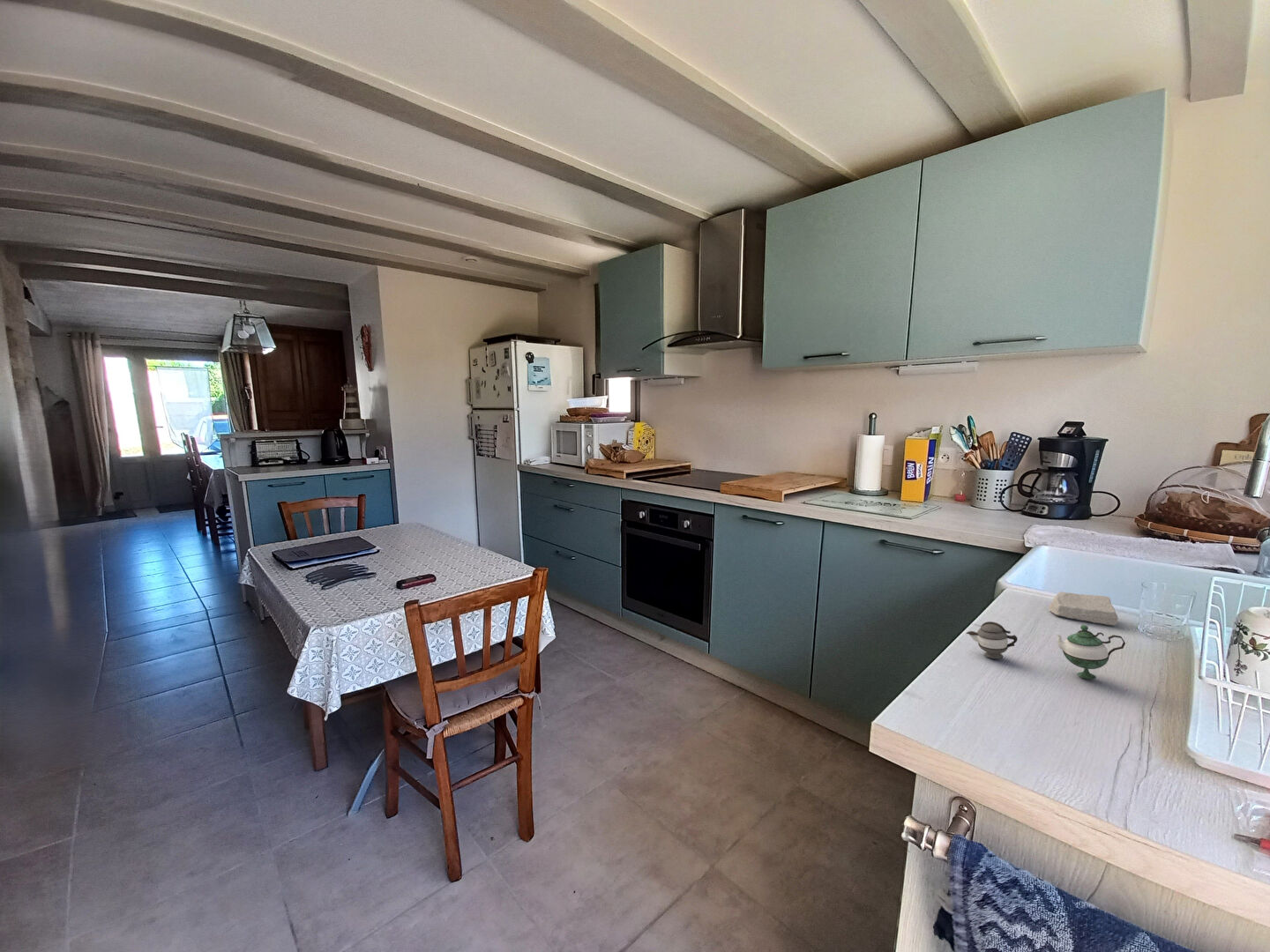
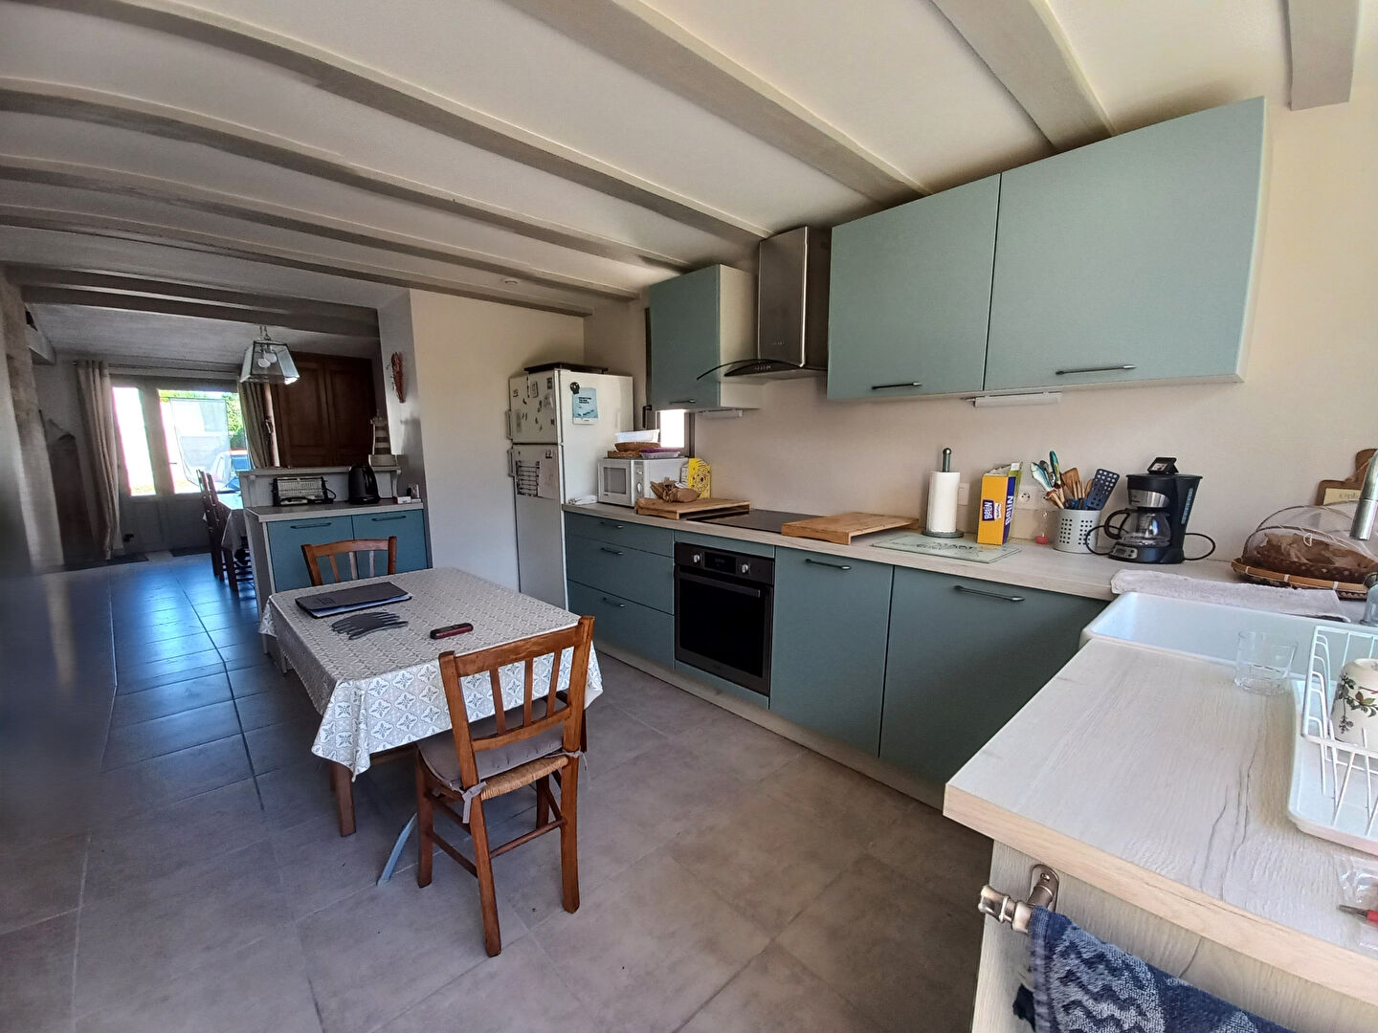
- soap bar (1081, 606)
- teapot (1057, 642)
